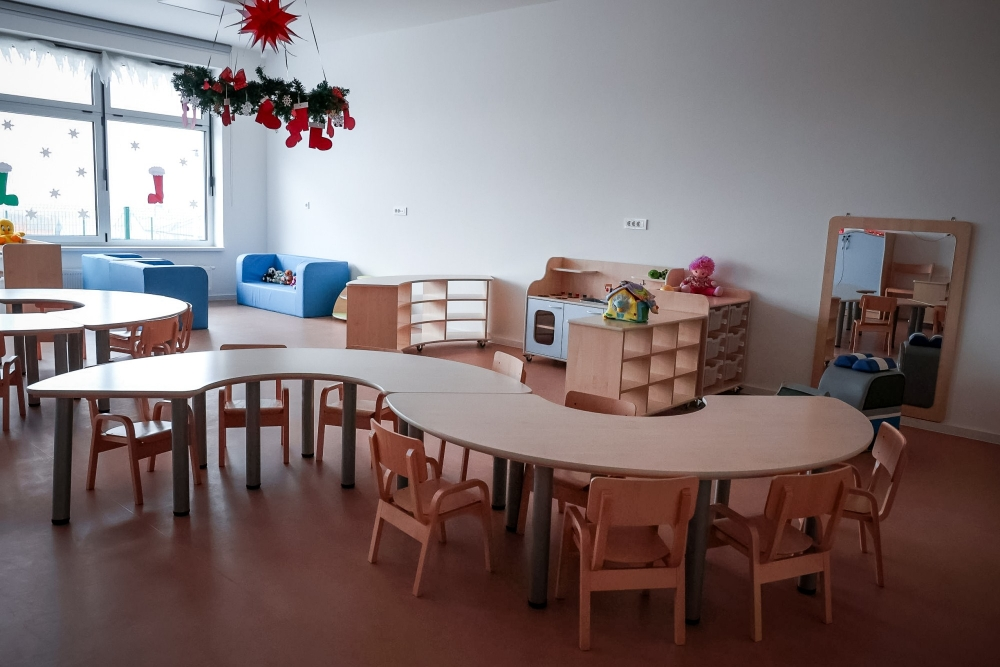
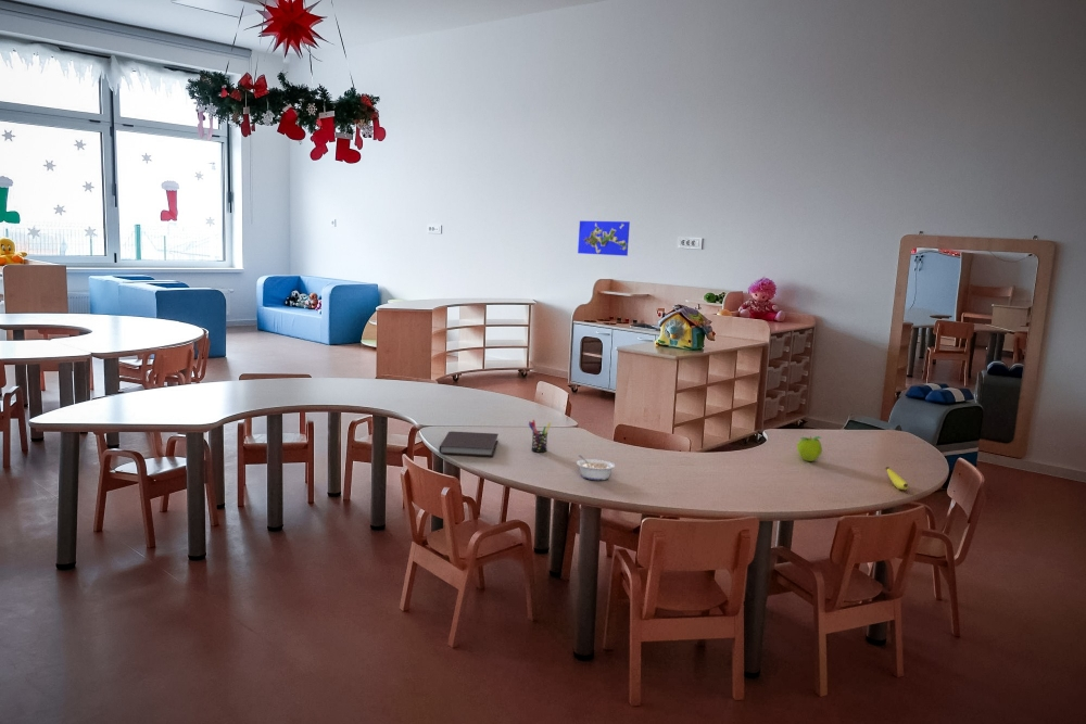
+ fruit (809, 447)
+ world map (602, 238)
+ banana (899, 480)
+ legume (593, 469)
+ pen holder (540, 435)
+ notebook (469, 443)
